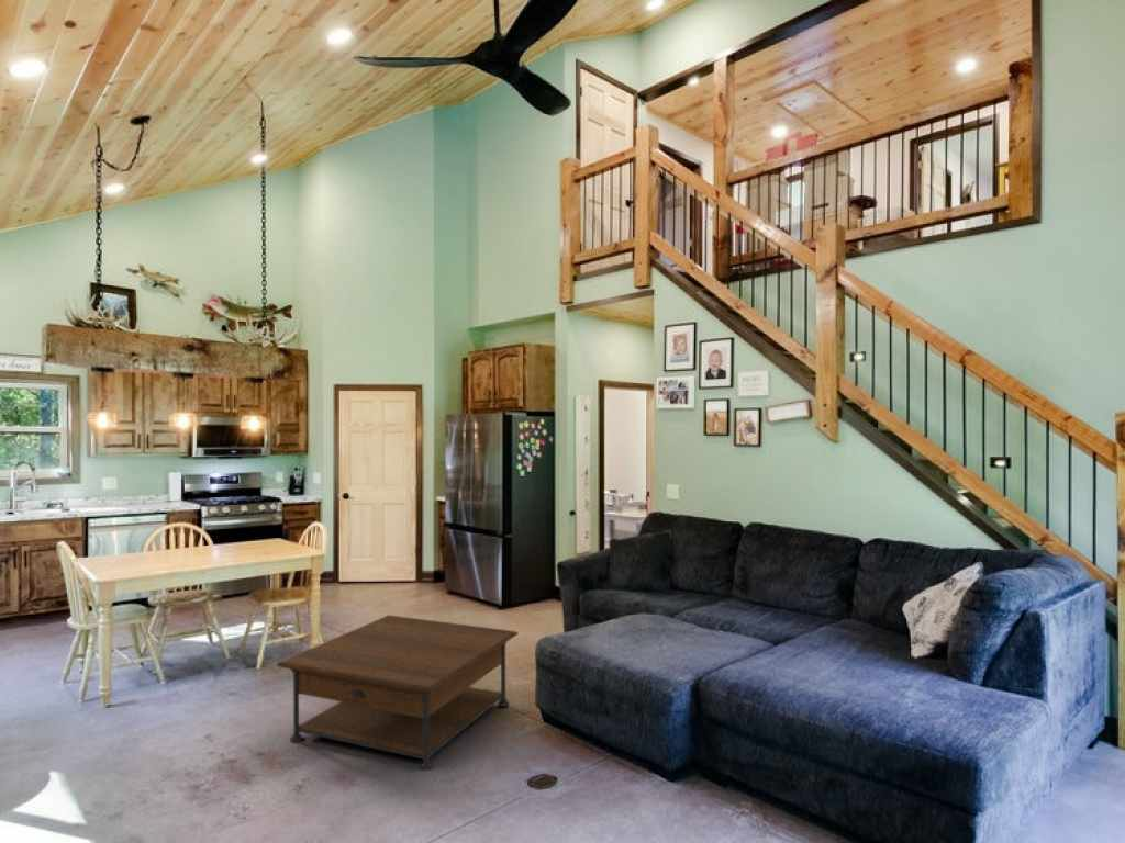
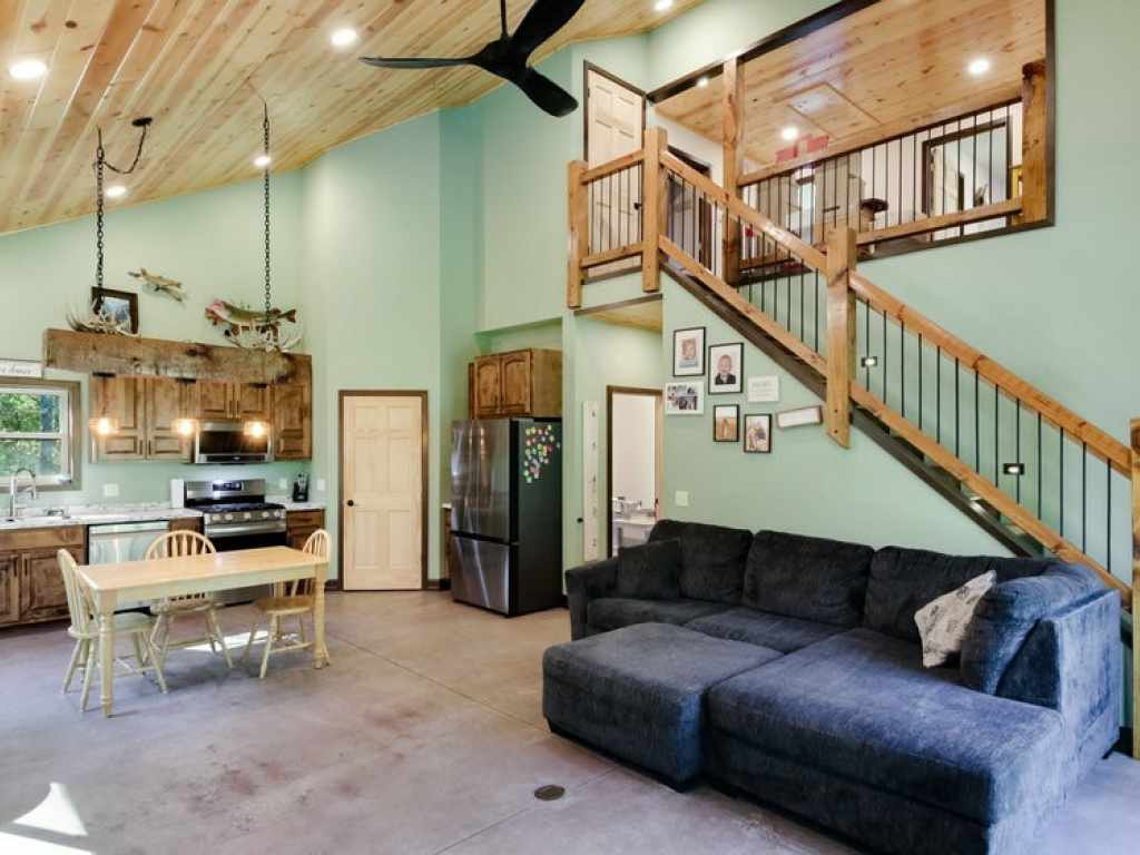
- coffee table (405, 683)
